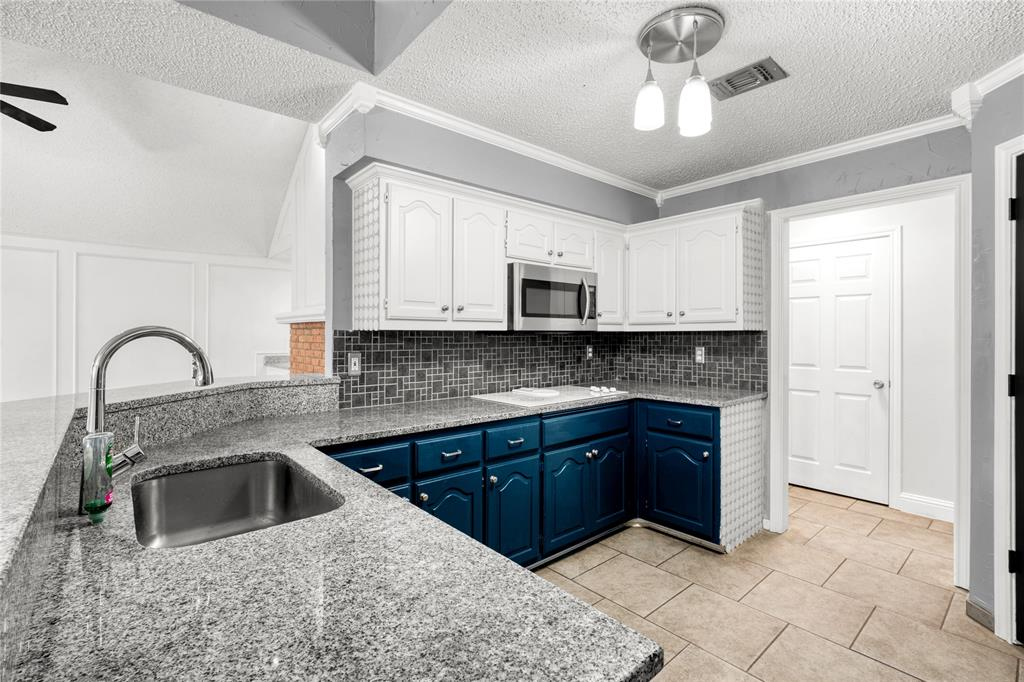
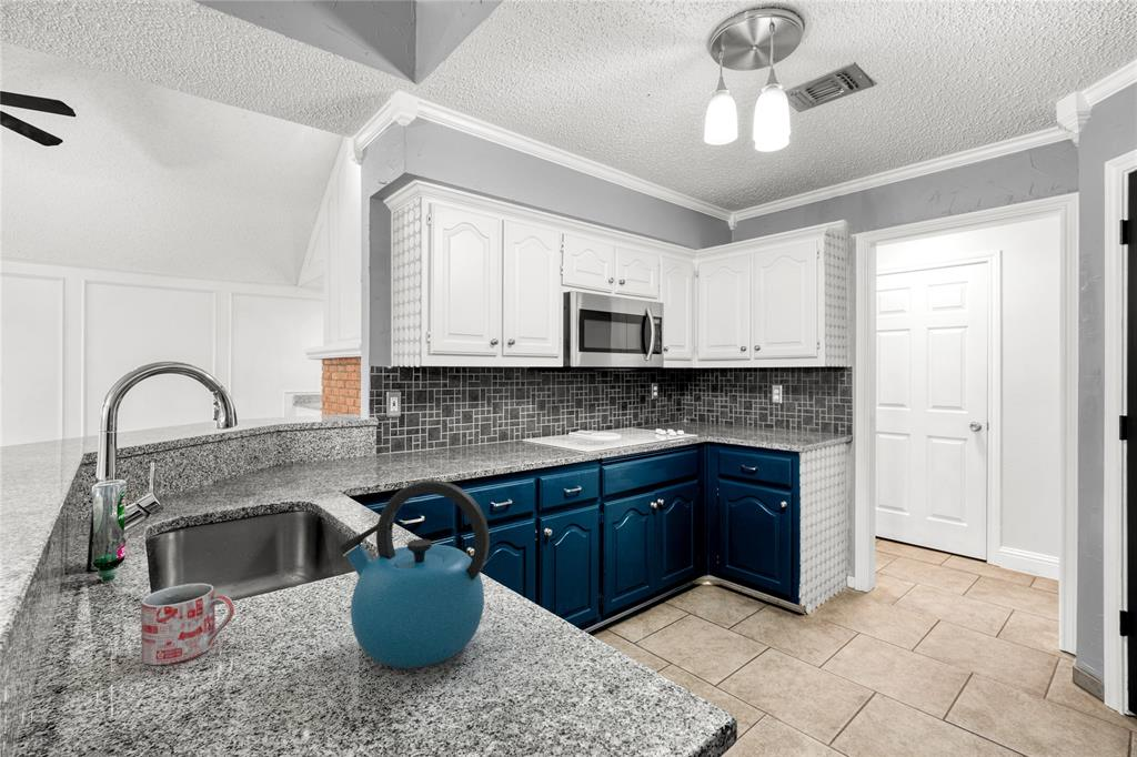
+ kettle (412, 563)
+ mug (187, 623)
